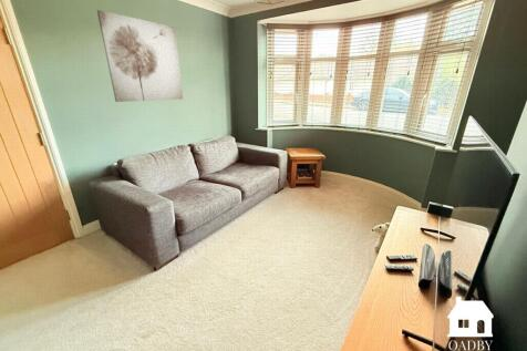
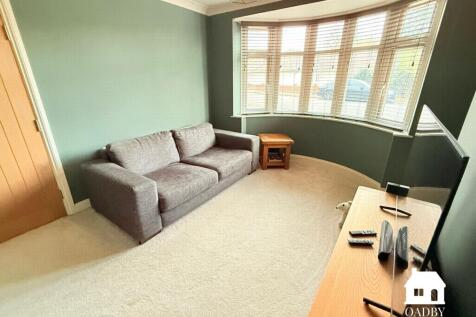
- wall art (146, 62)
